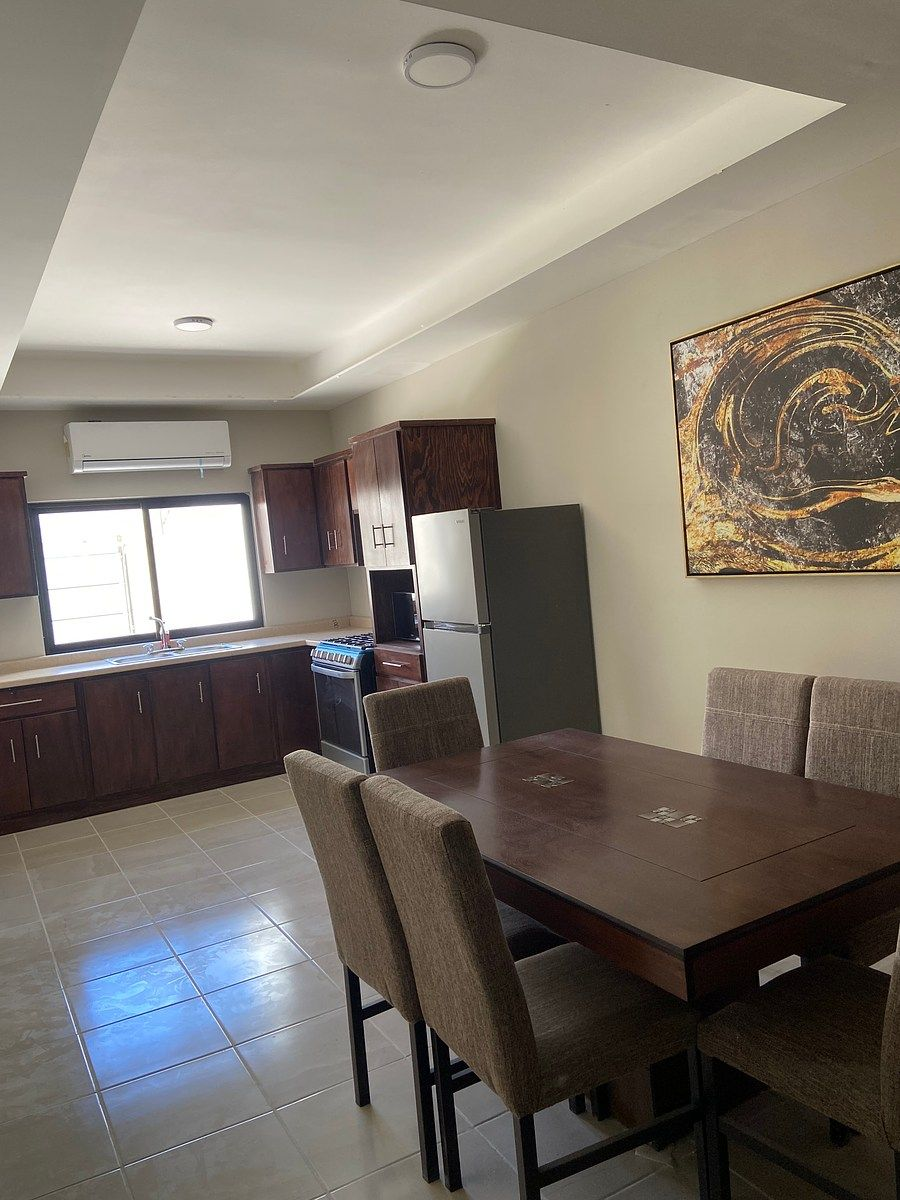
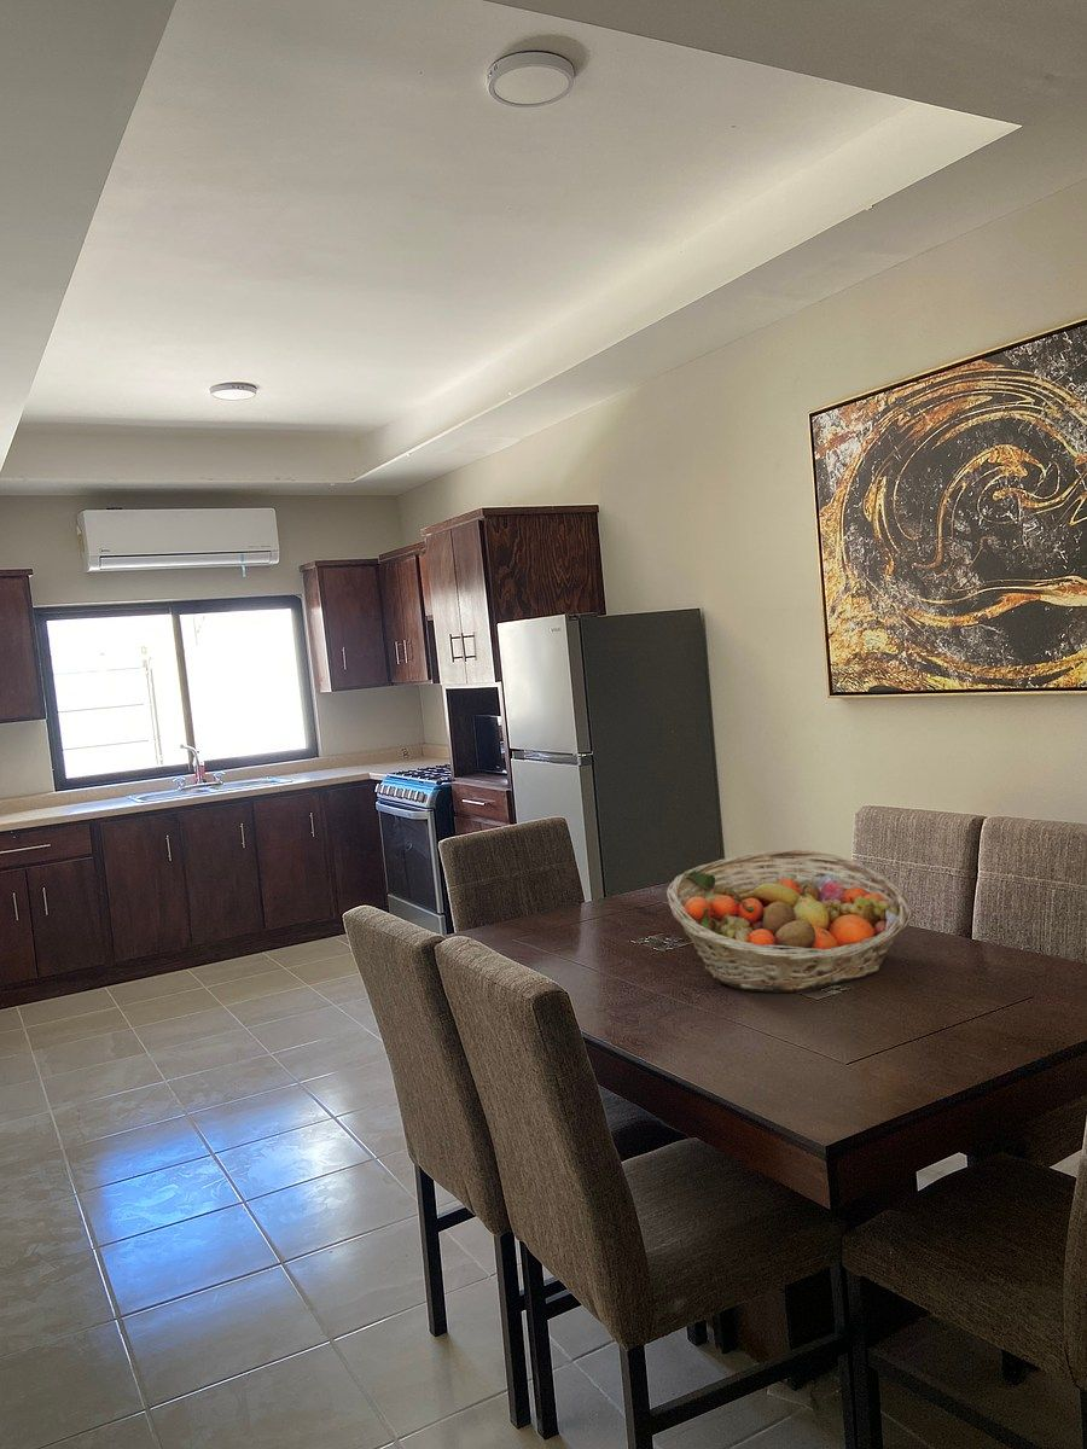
+ fruit basket (787, 916)
